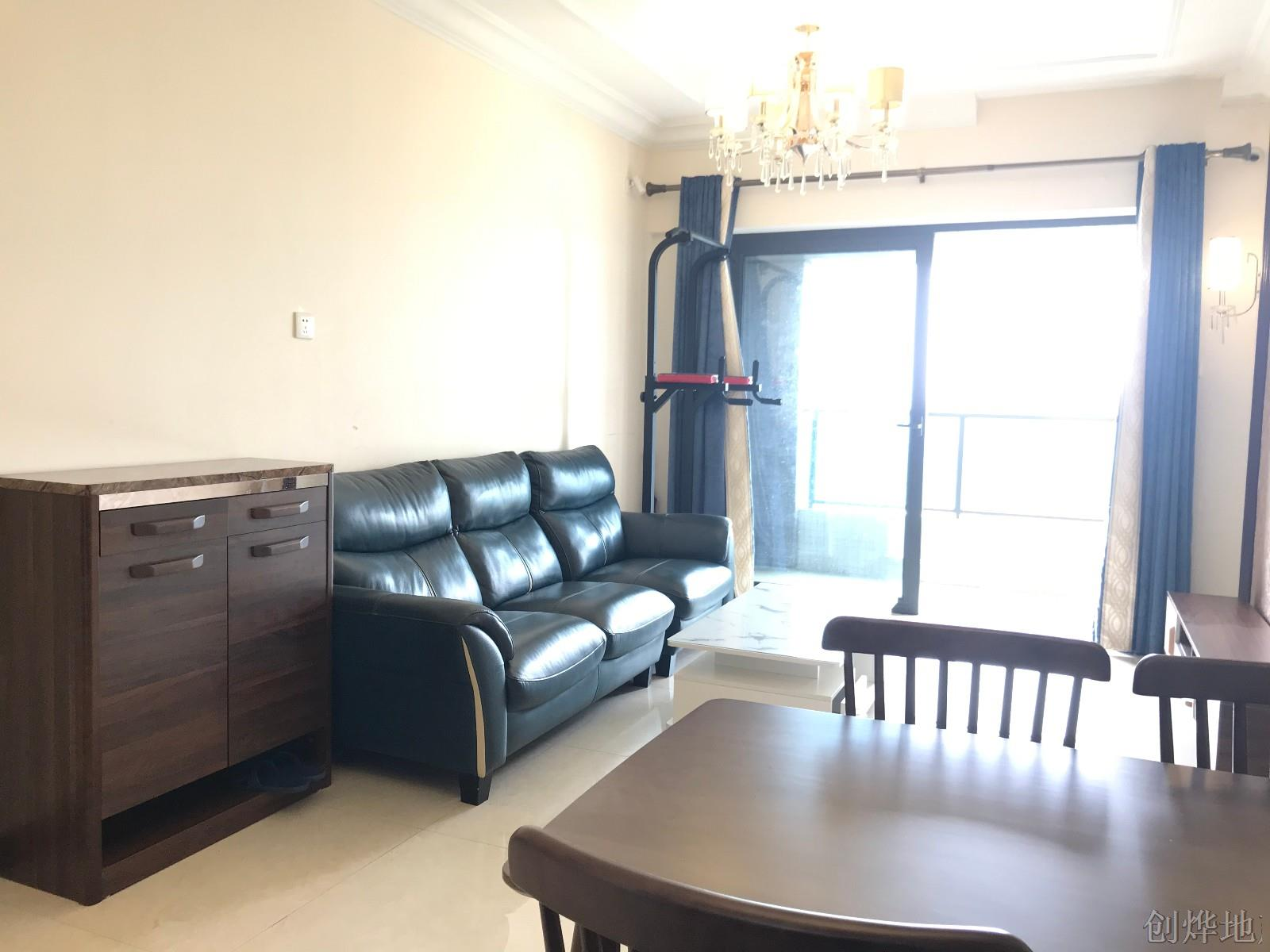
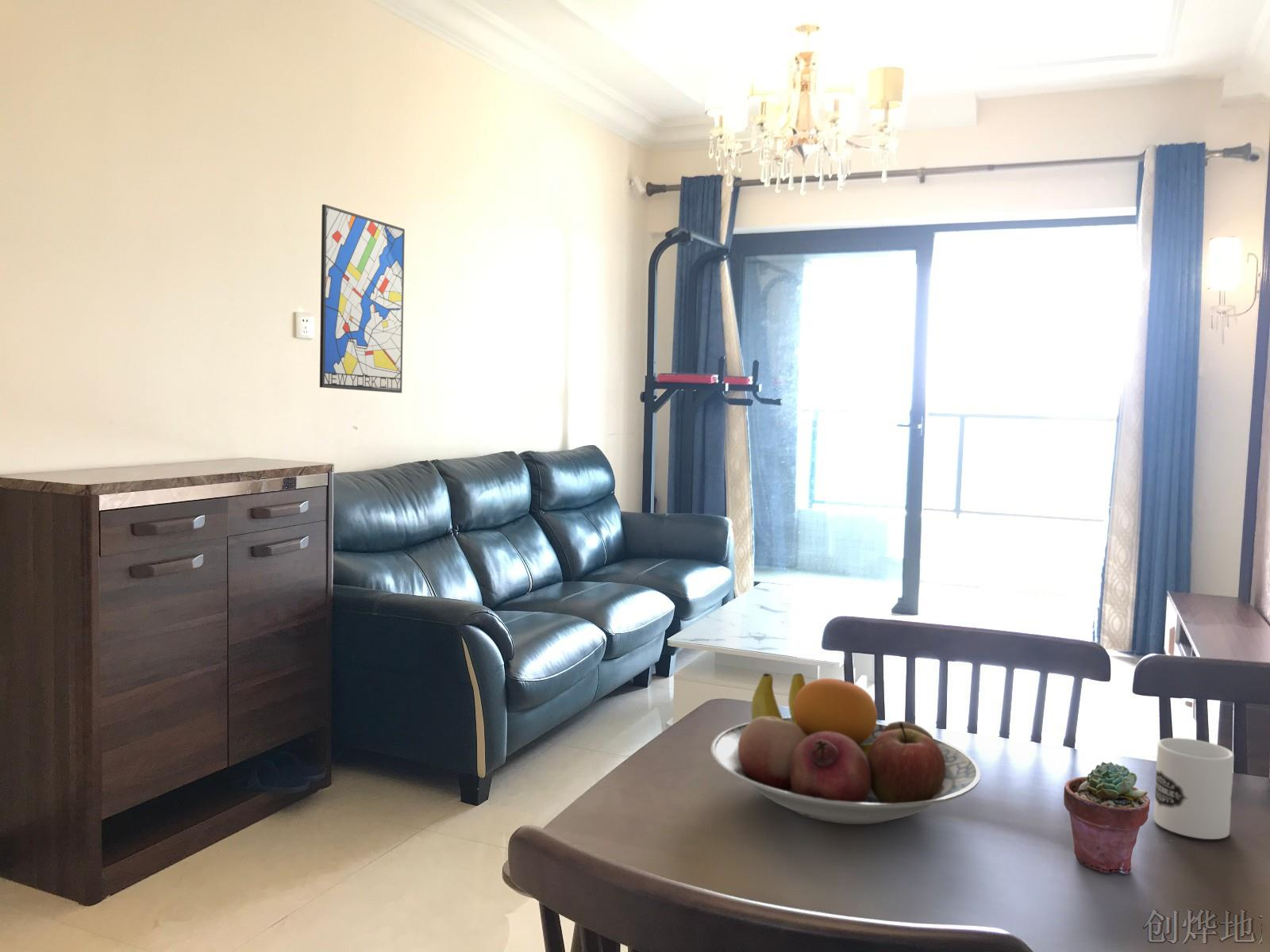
+ potted succulent (1105, 812)
+ wall art (364, 304)
+ mug (1185, 781)
+ fruit bowl (842, 744)
